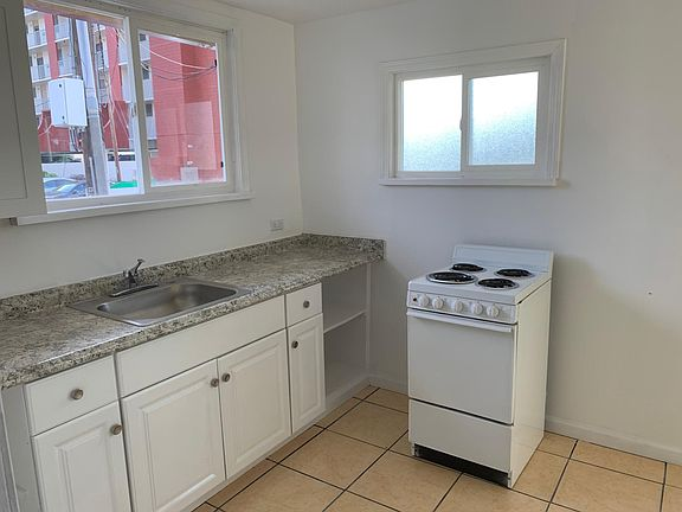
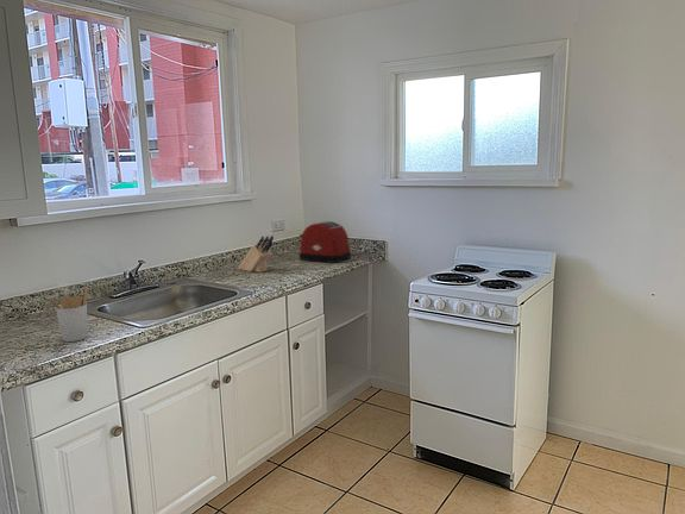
+ toaster (323, 240)
+ utensil holder (73, 315)
+ knife block (256, 252)
